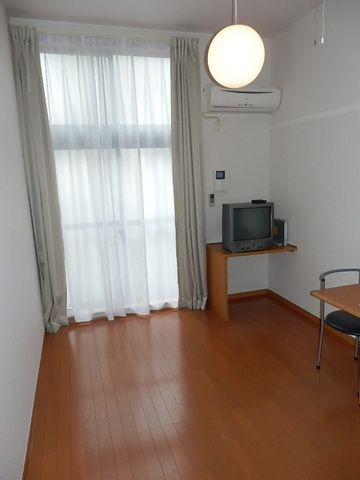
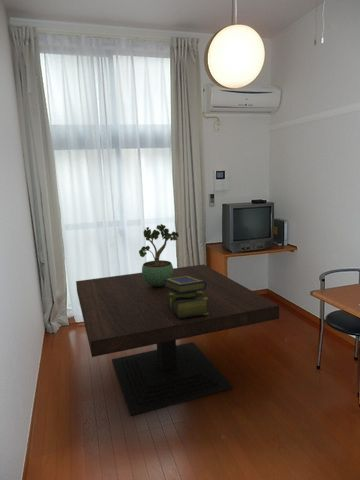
+ coffee table (165, 333)
+ stack of books (184, 294)
+ potted plant (158, 254)
